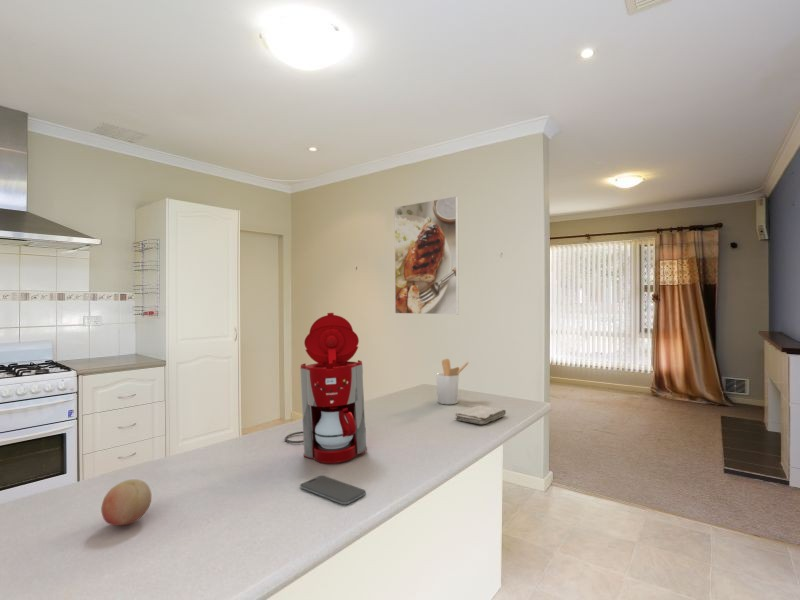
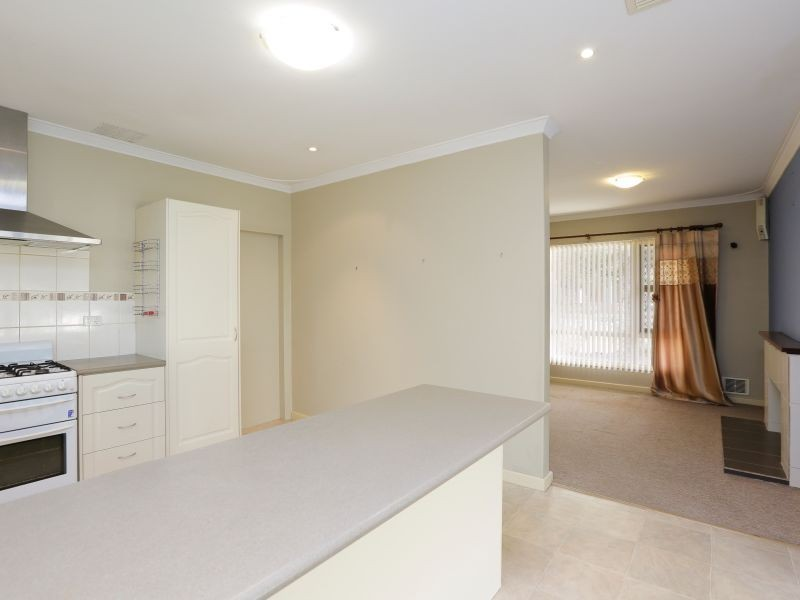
- smartphone (332, 489)
- utensil holder (453, 381)
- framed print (425, 258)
- fruit (127, 503)
- washcloth (480, 413)
- coffee maker (324, 378)
